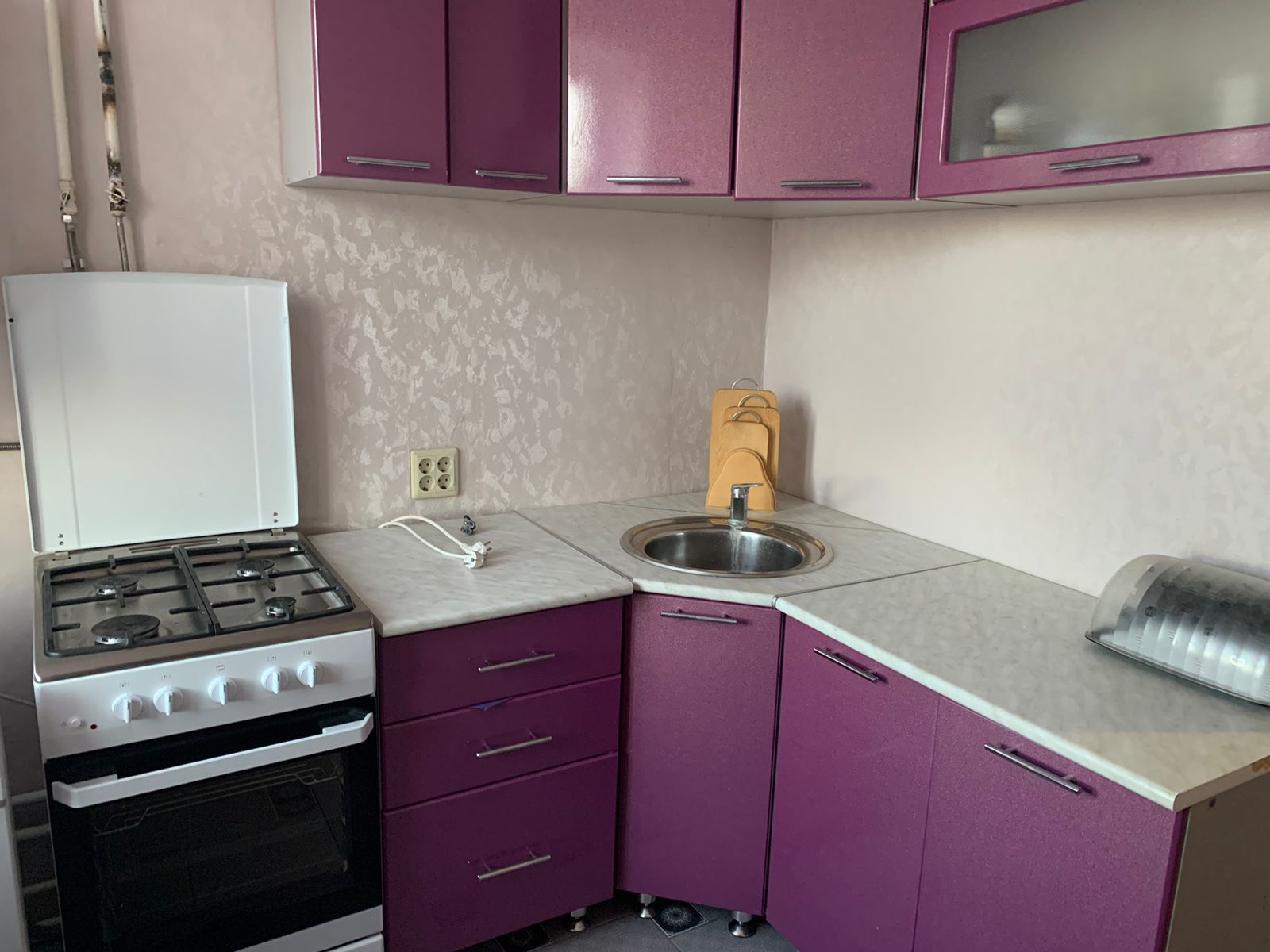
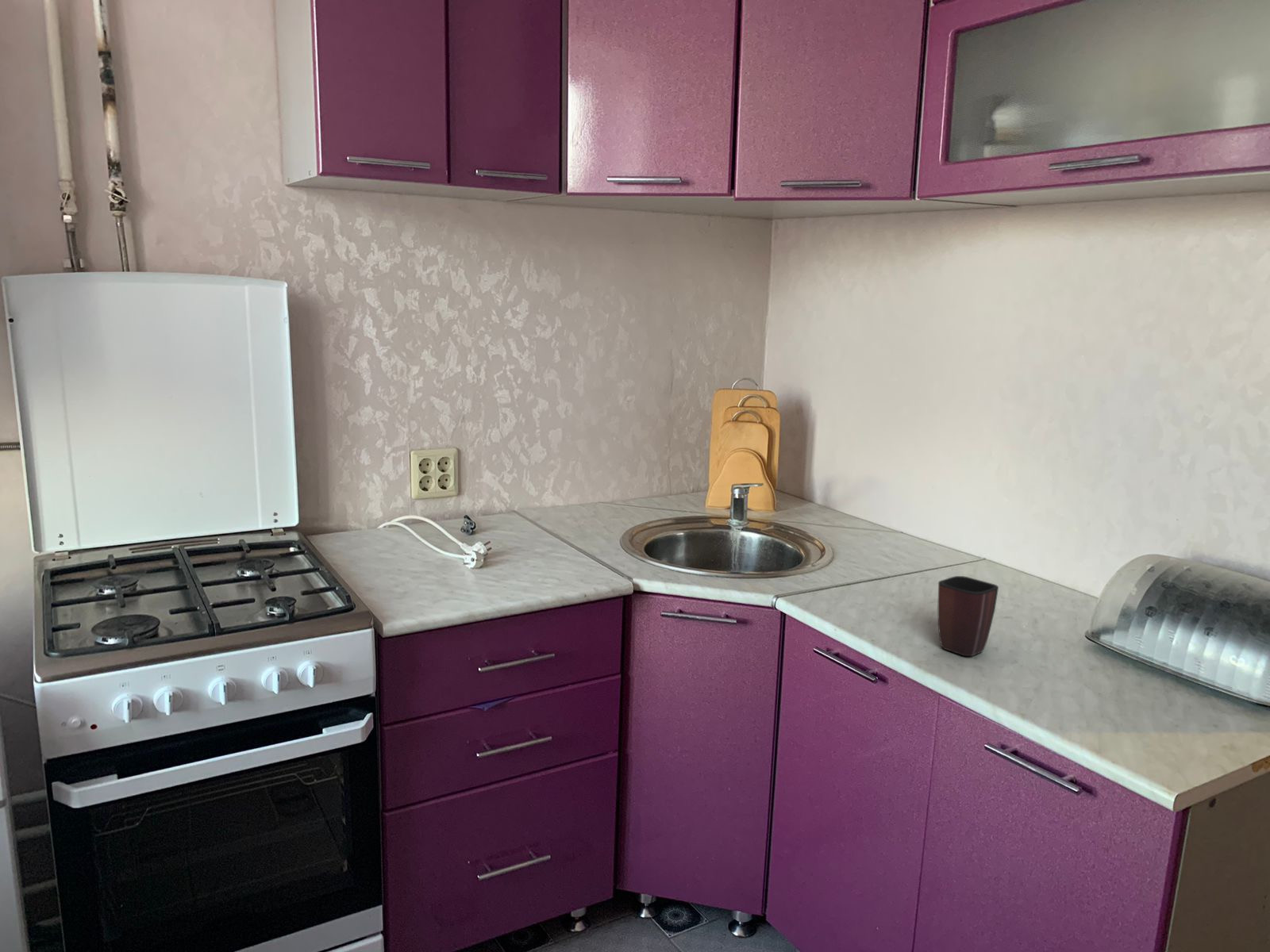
+ mug (966, 614)
